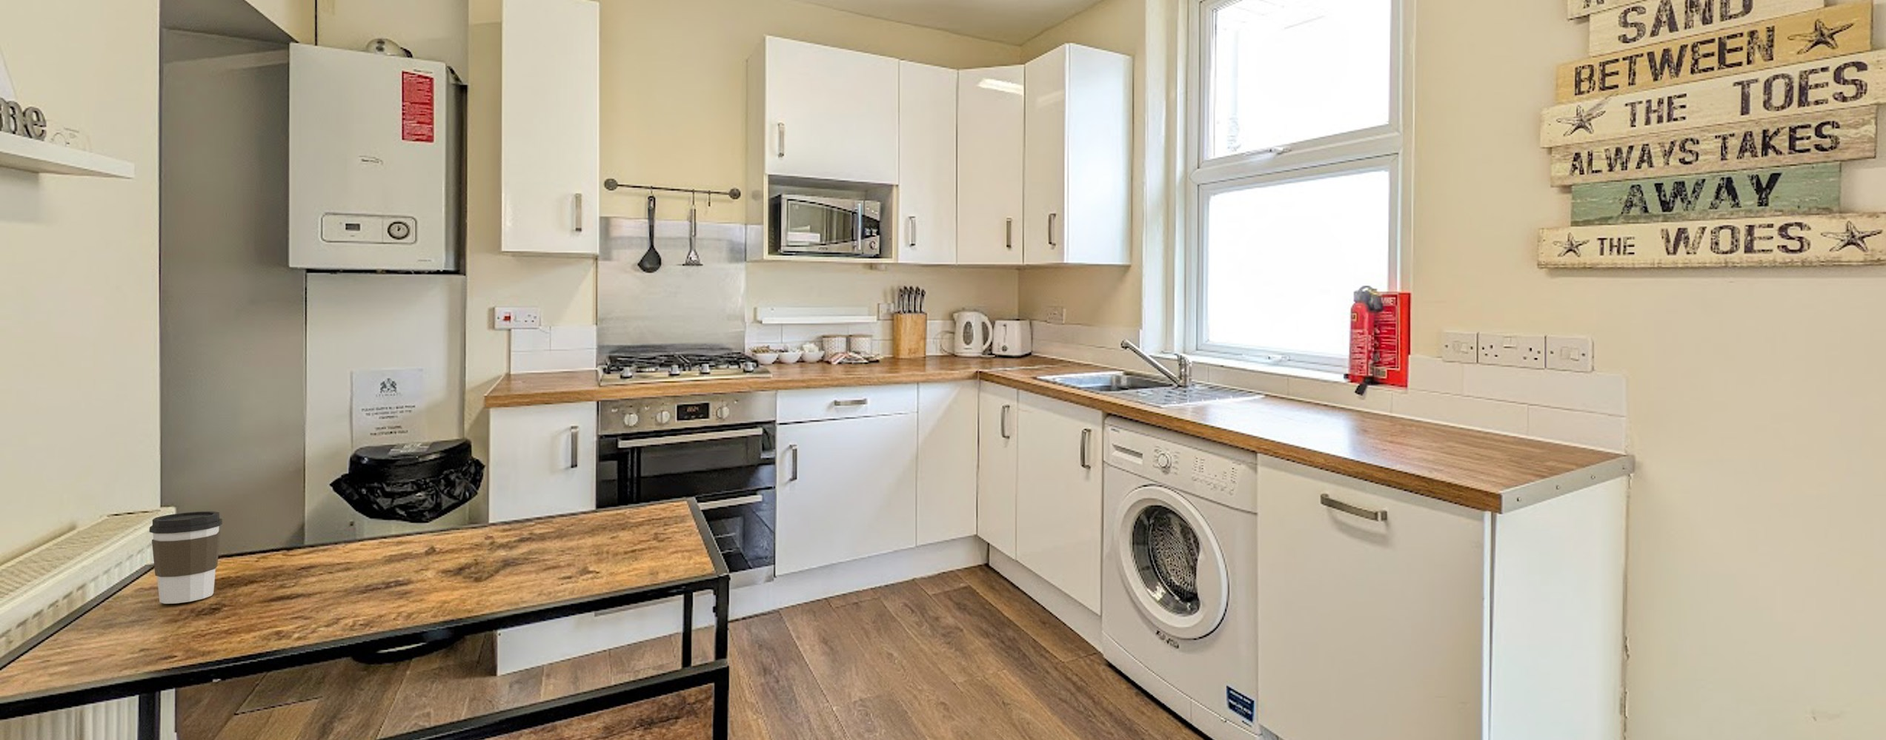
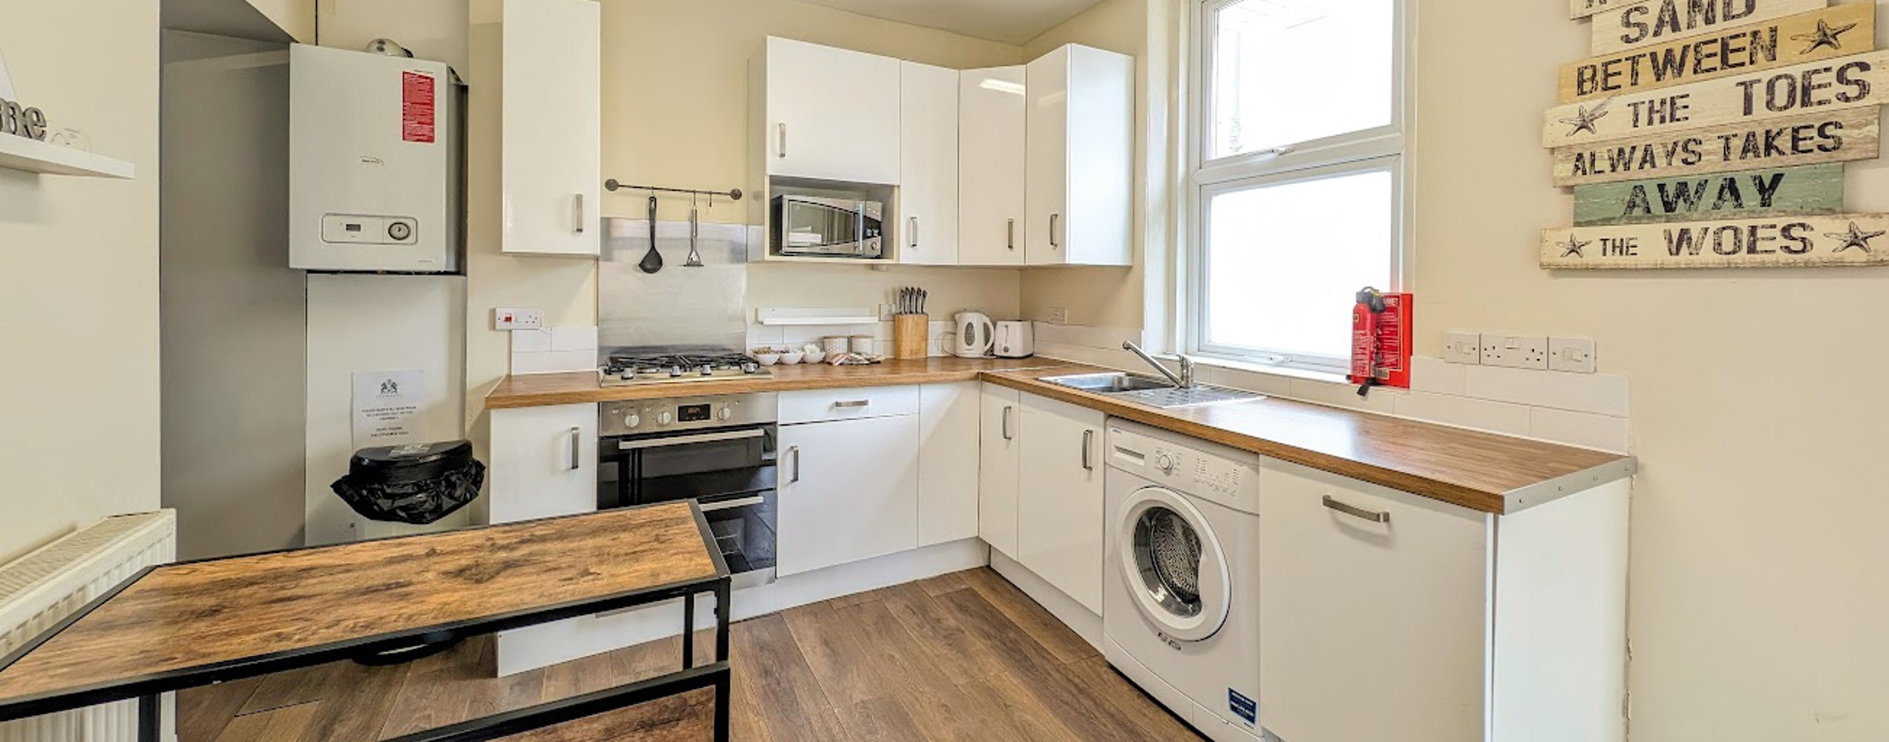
- coffee cup (186, 556)
